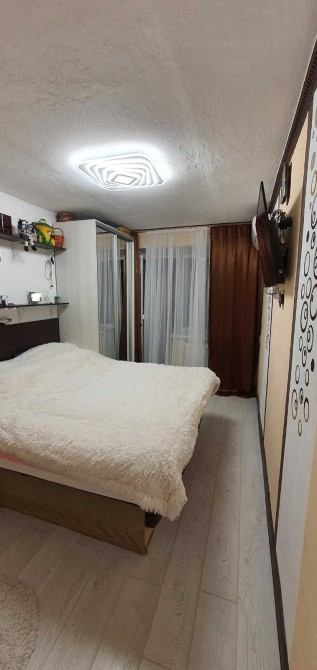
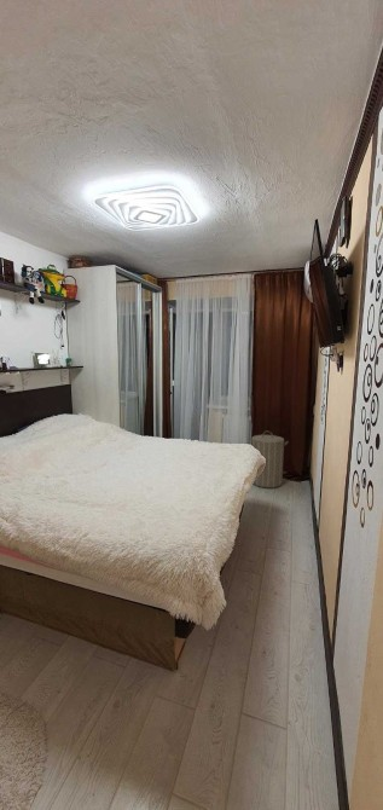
+ laundry hamper (267, 456)
